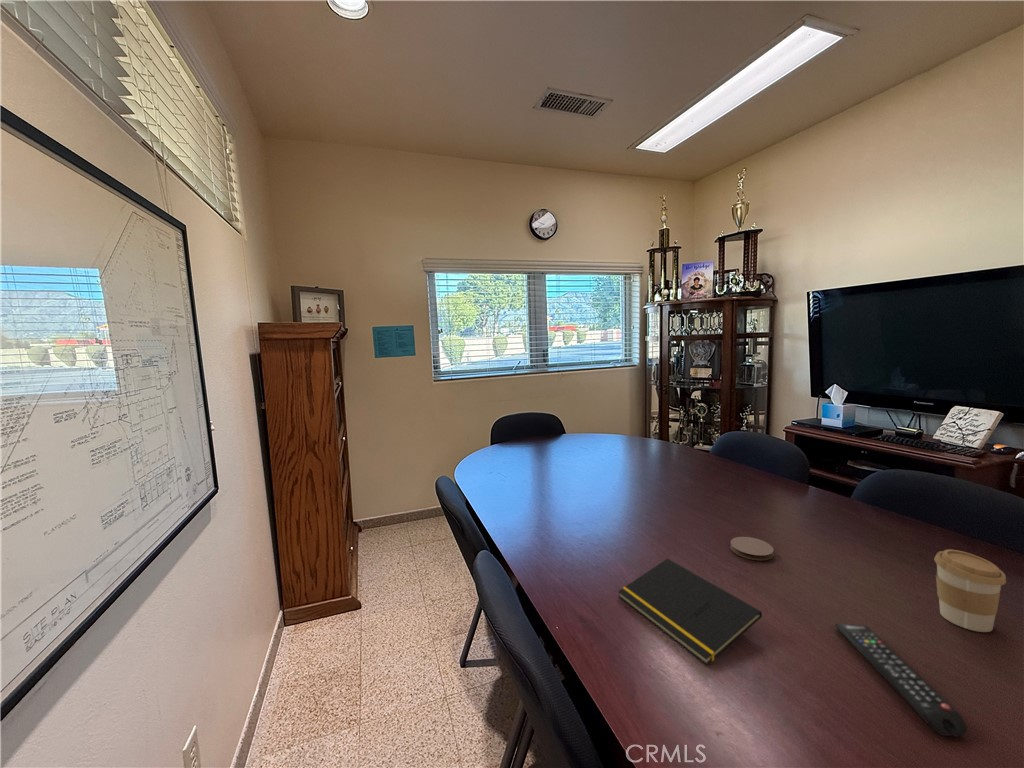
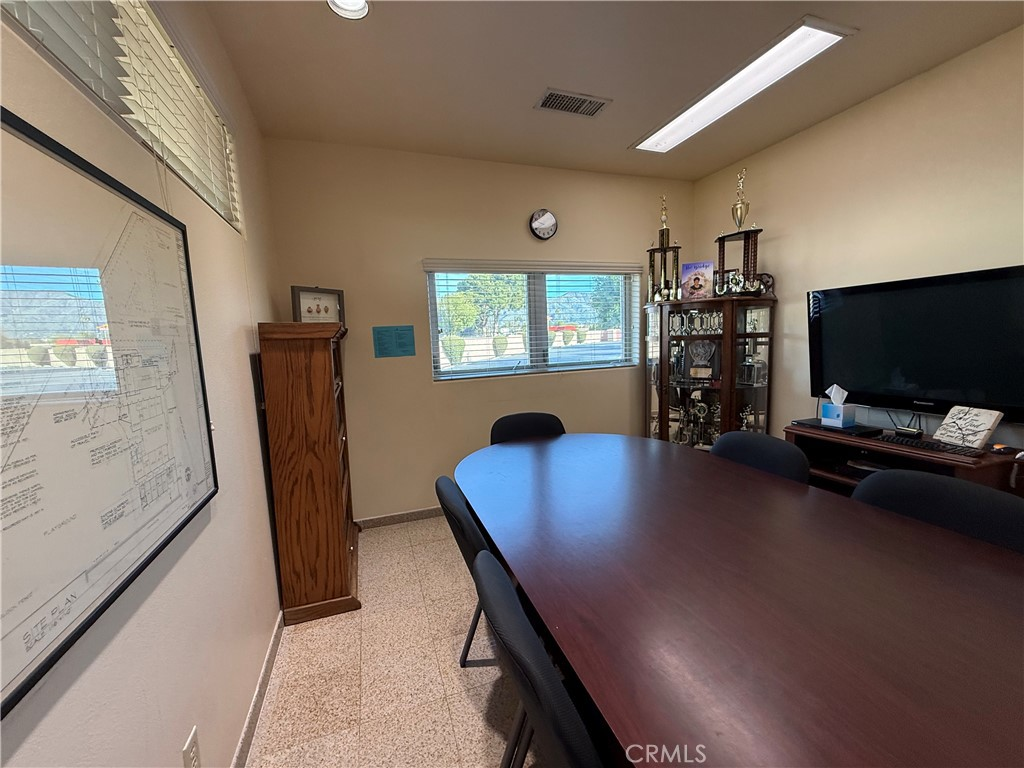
- notepad (684, 603)
- remote control (890, 668)
- coffee cup (967, 588)
- coaster (751, 548)
